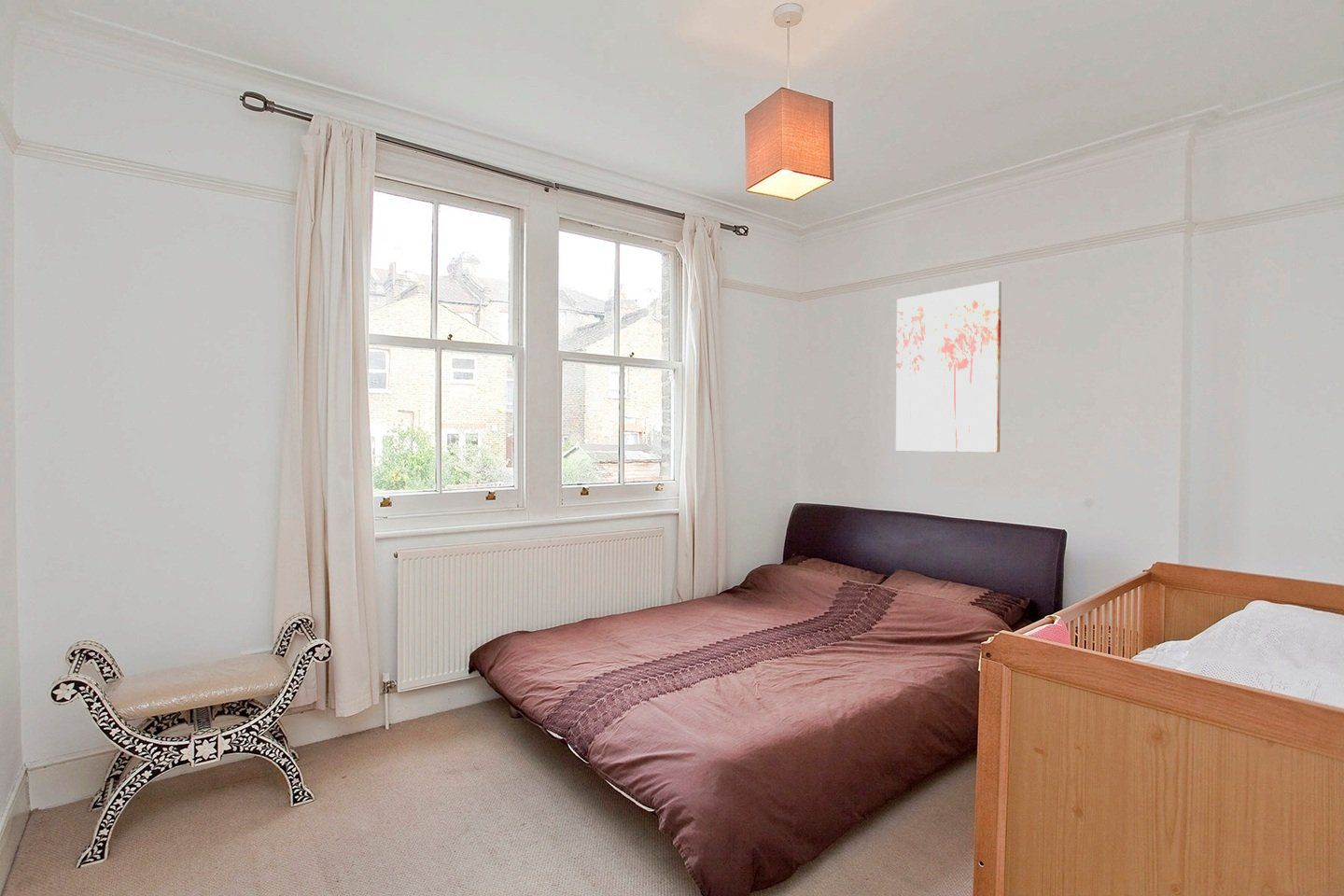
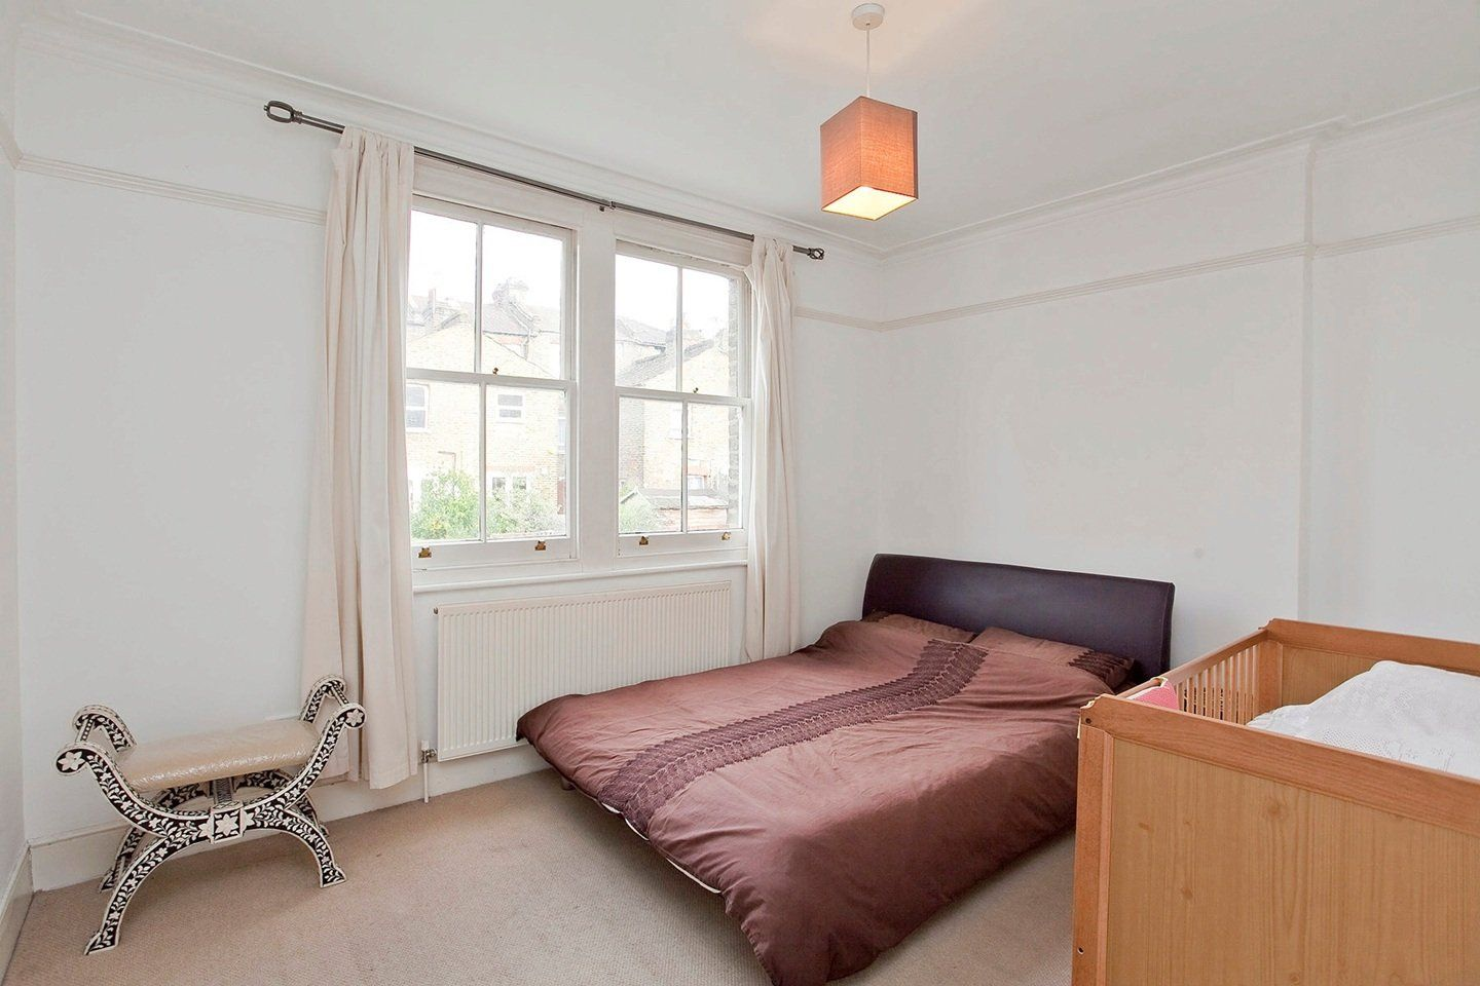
- wall art (945, 371)
